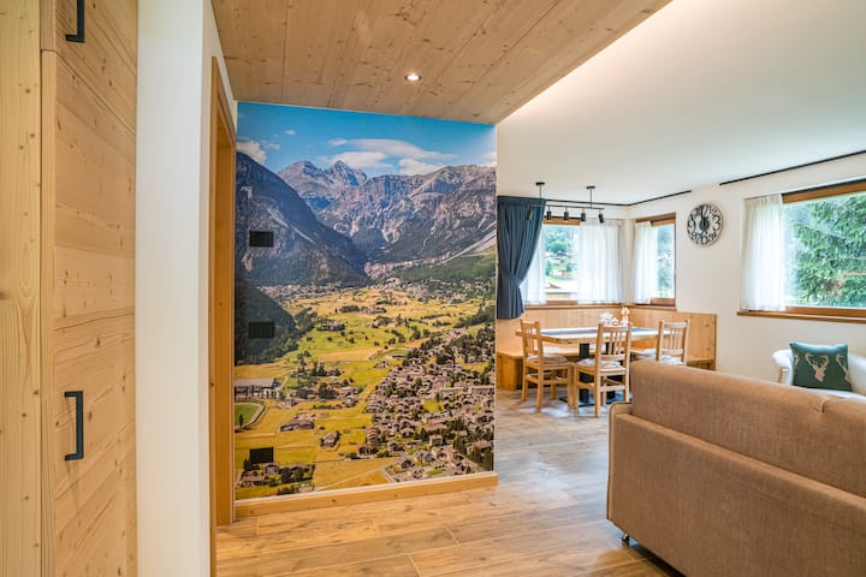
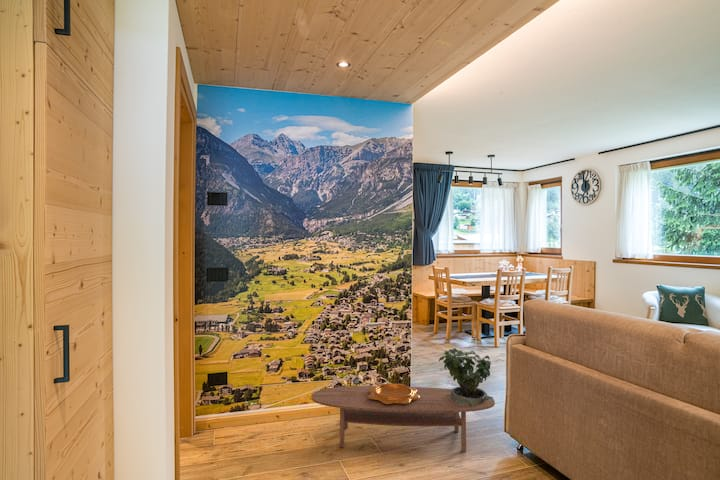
+ potted plant (465, 371)
+ coffee table (401, 417)
+ decorative bowl (392, 392)
